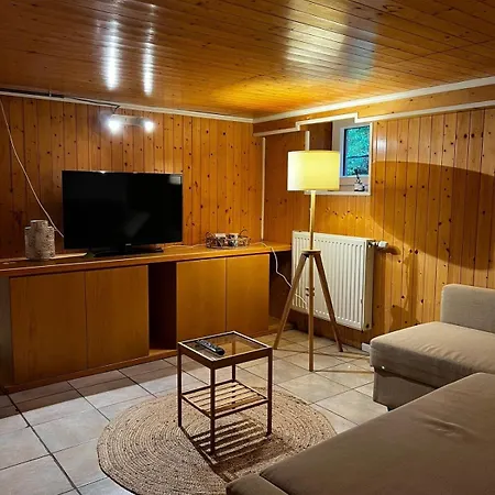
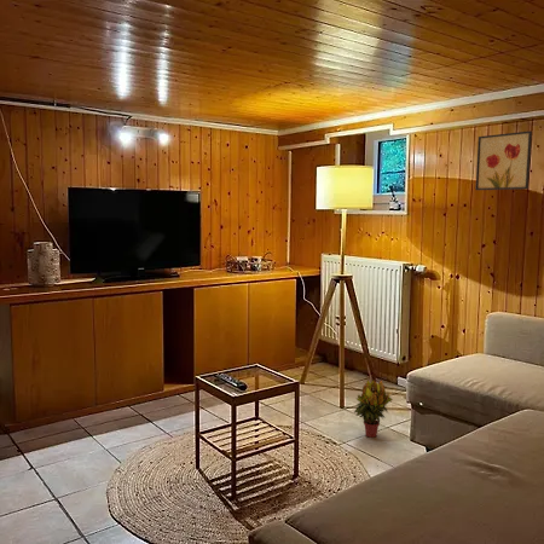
+ wall art (503, 162)
+ potted plant (371, 407)
